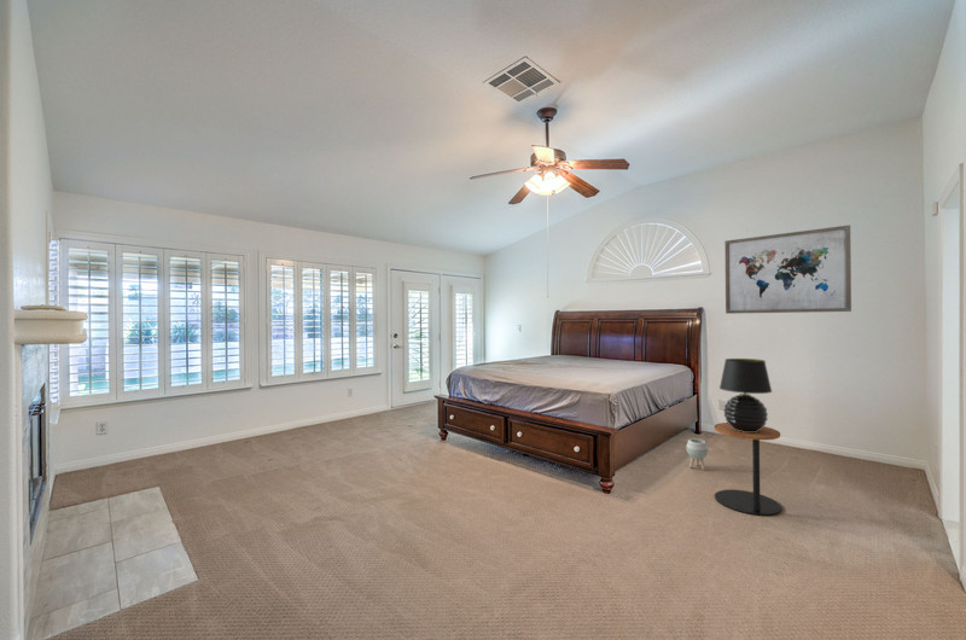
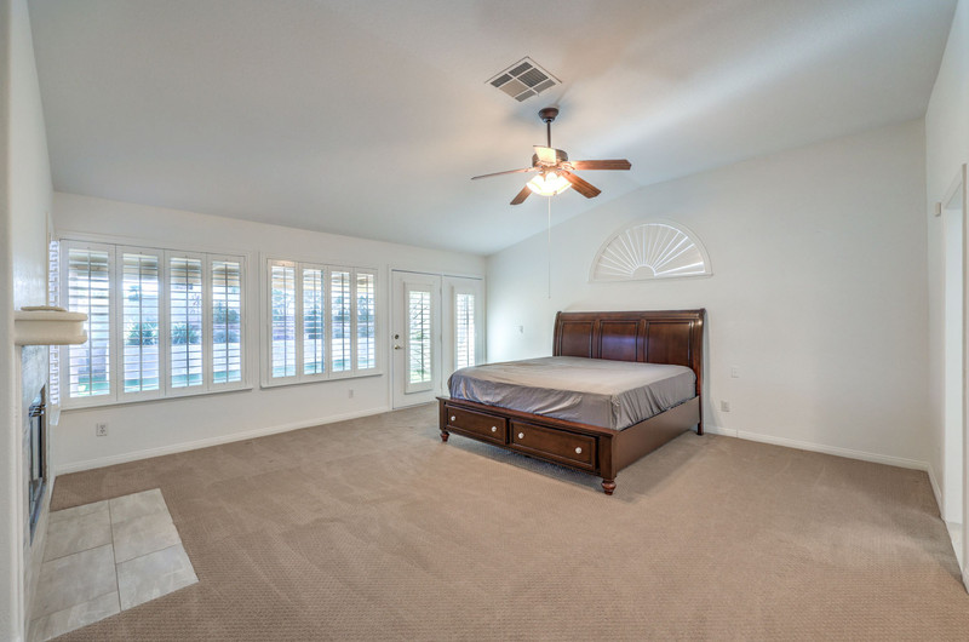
- side table (752, 464)
- planter (697, 454)
- wall art (782, 273)
- table lamp (745, 394)
